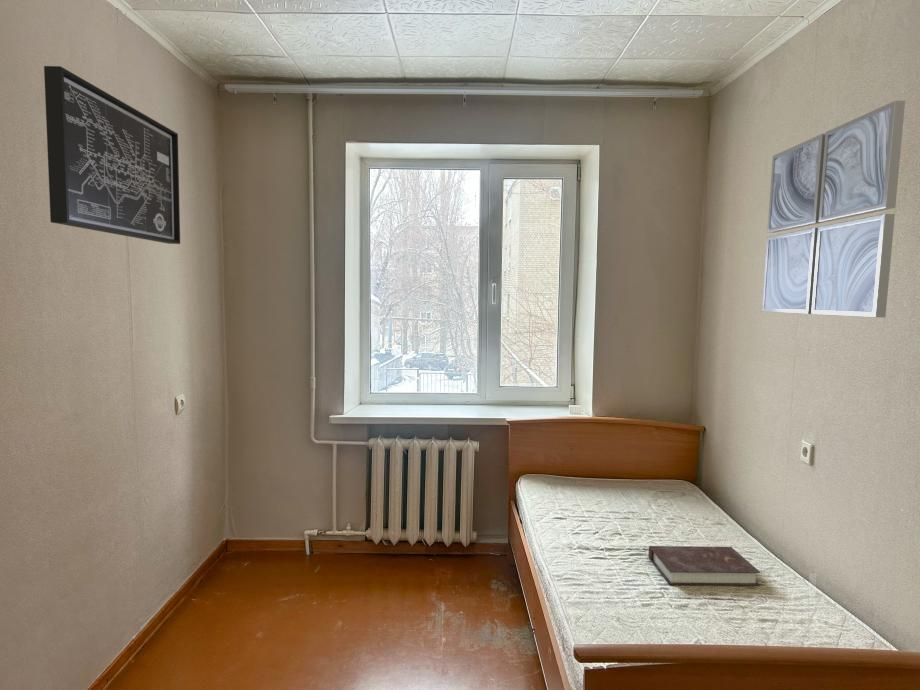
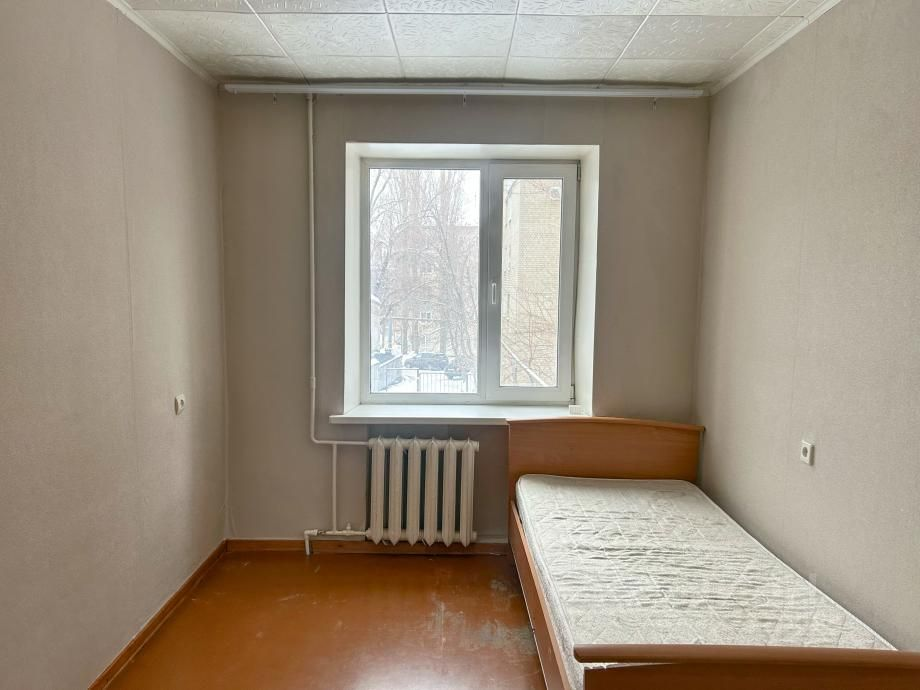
- wall art (820, 226)
- wall art (124, 170)
- book (701, 564)
